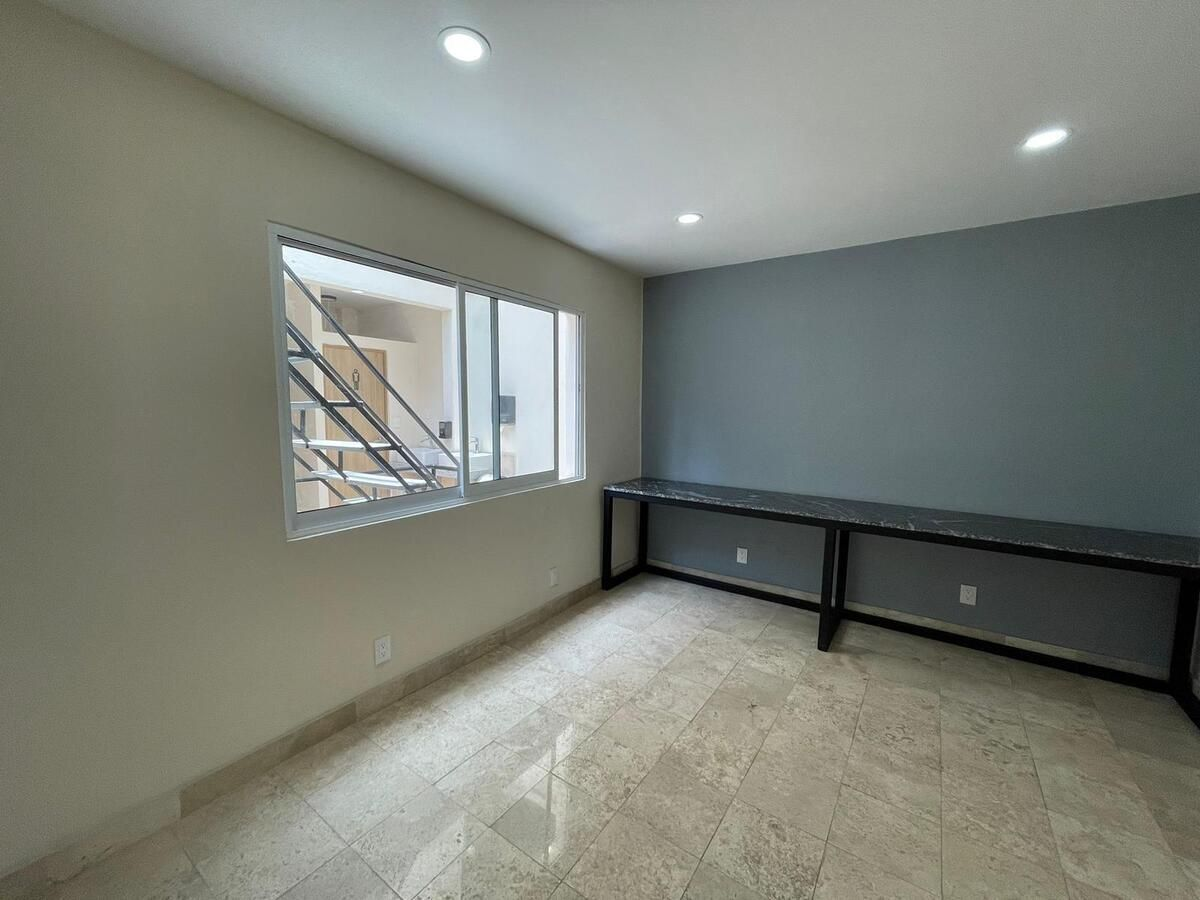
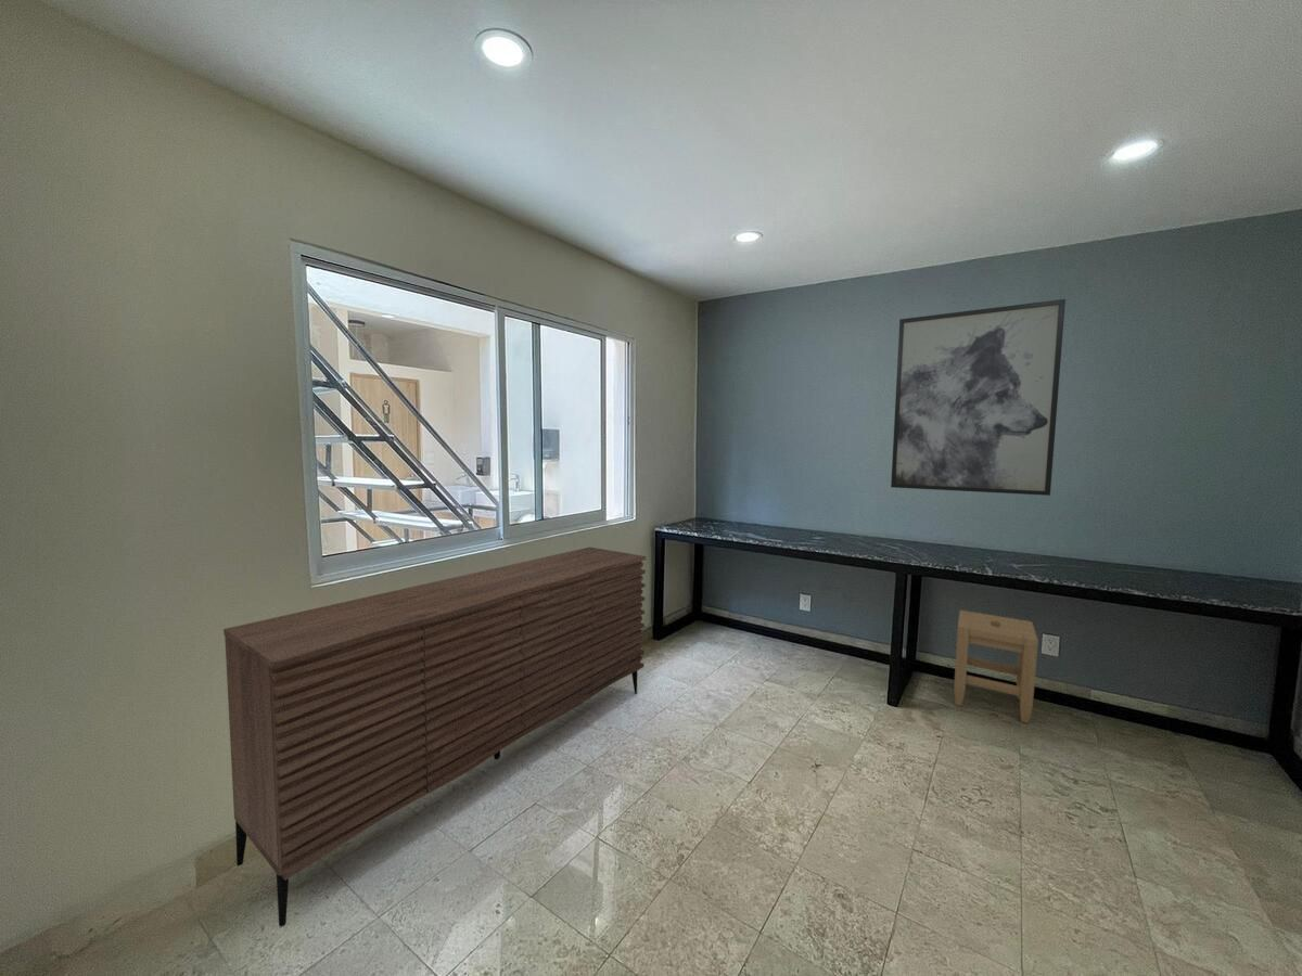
+ stool (993, 663)
+ wall art (970, 401)
+ sideboard (493, 671)
